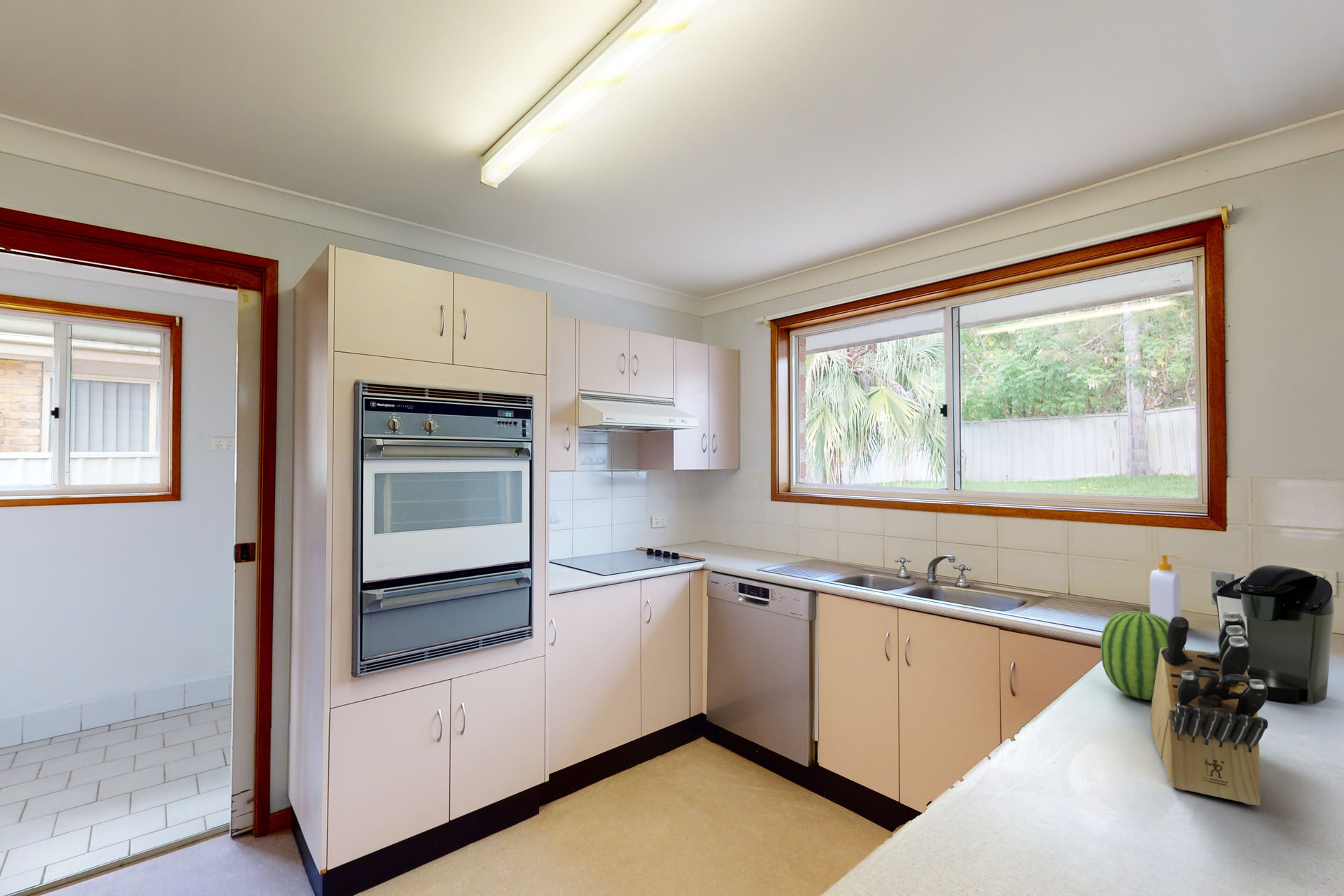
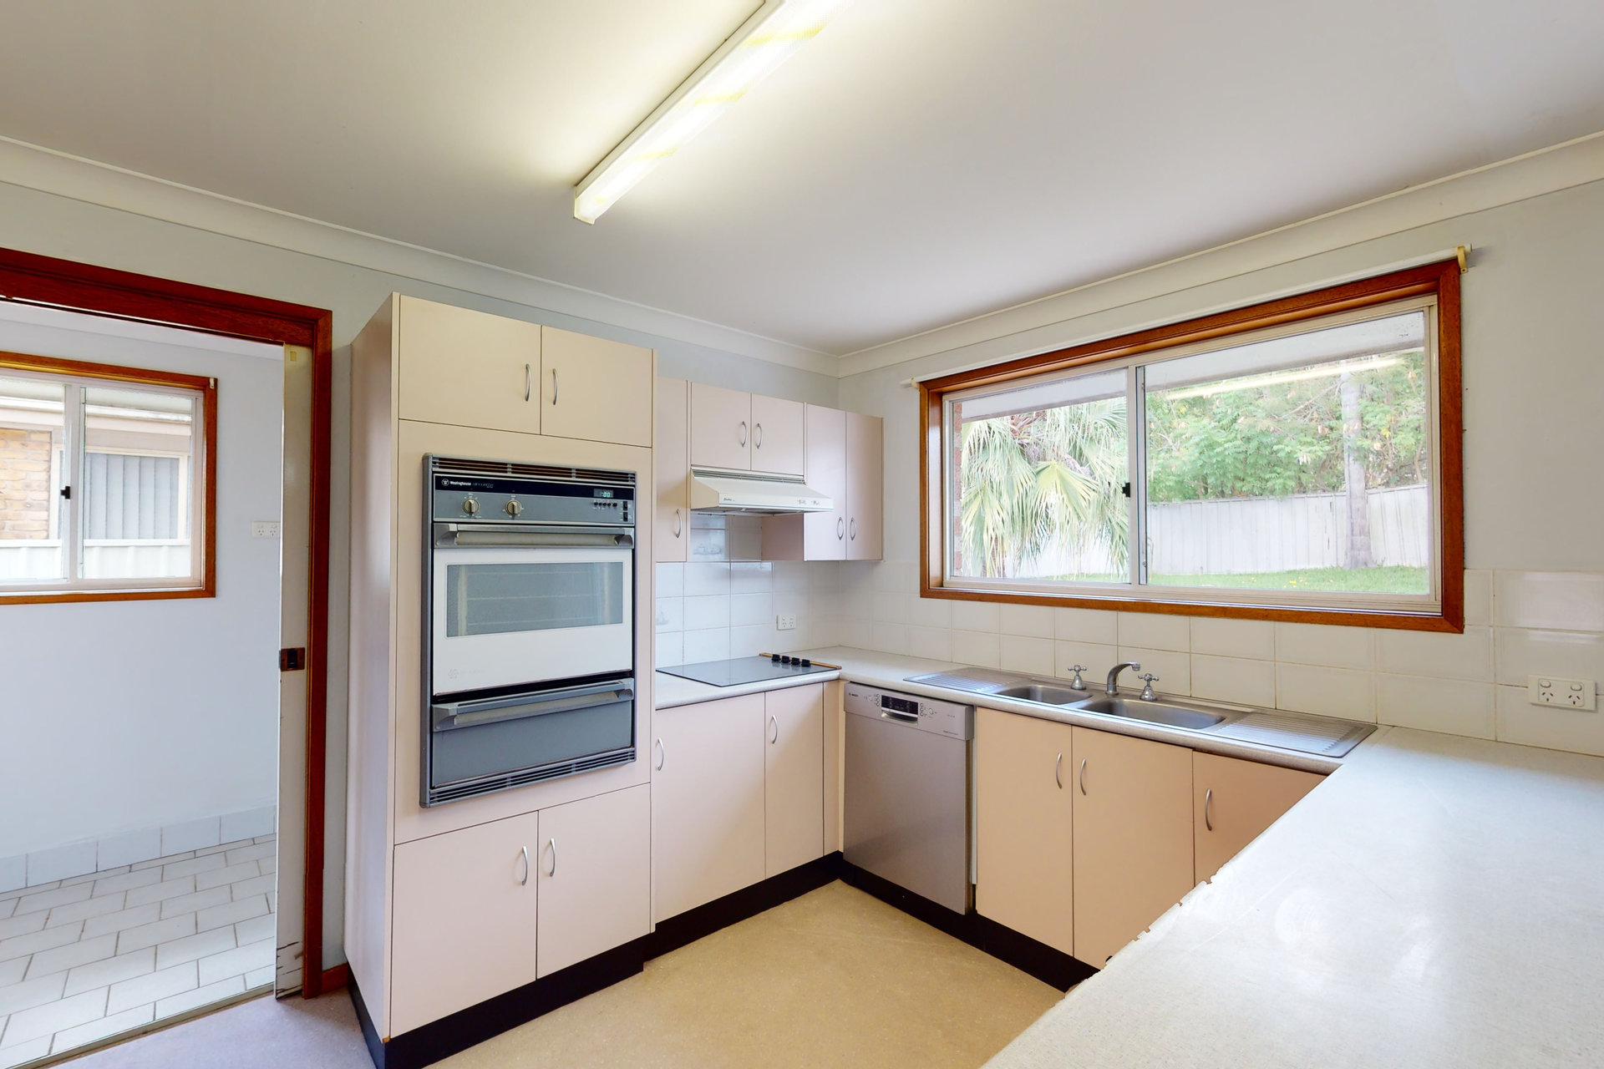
- knife block (1201, 686)
- fruit (1142, 652)
- coffee maker (1249, 621)
- soap bottle (1166, 590)
